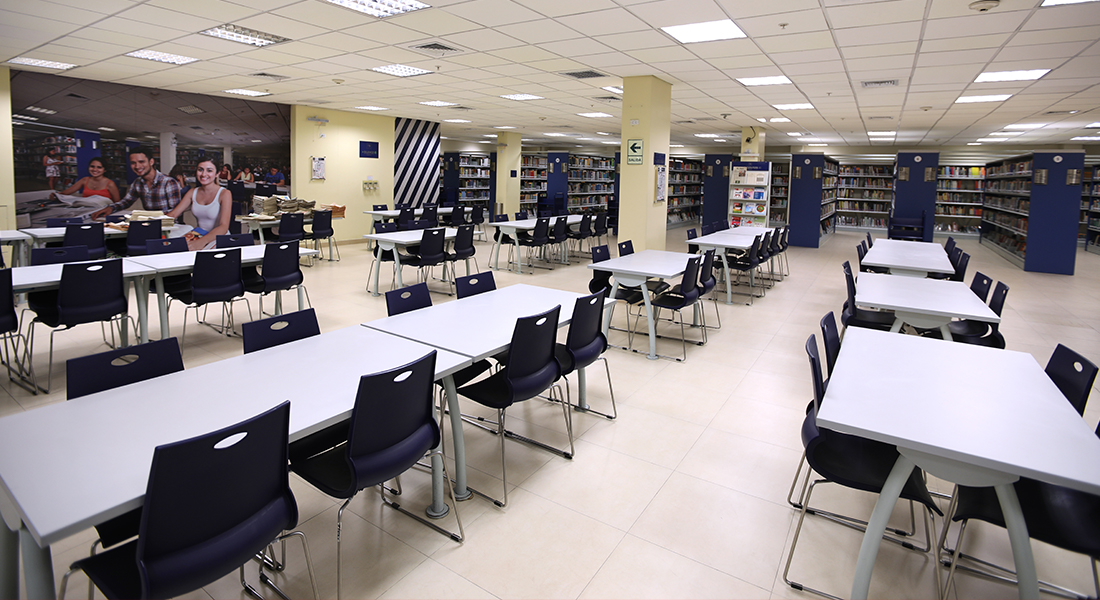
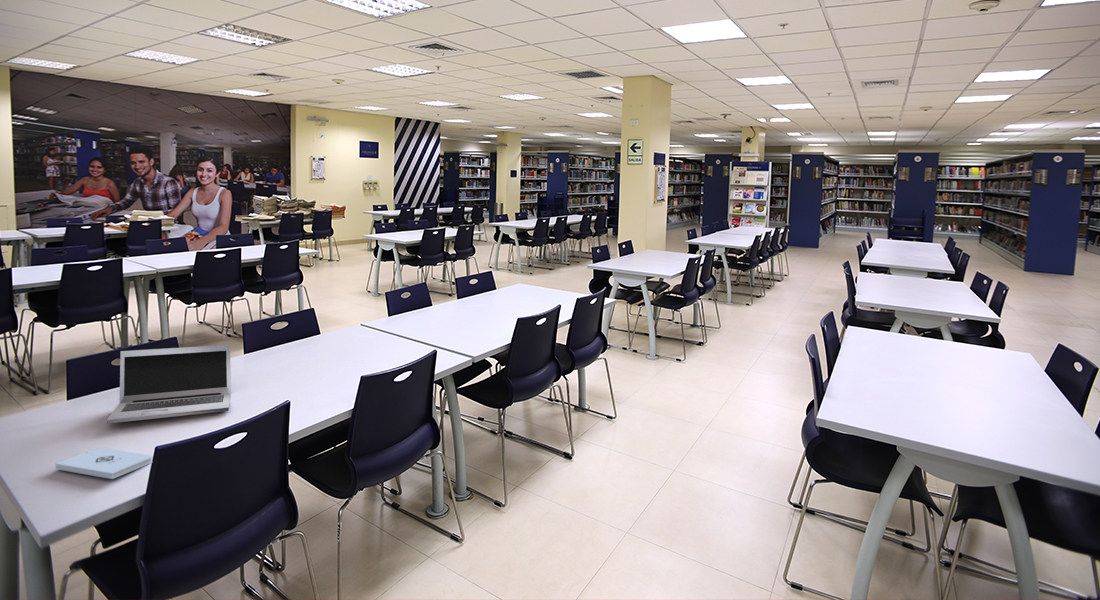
+ laptop (174, 381)
+ notepad (106, 462)
